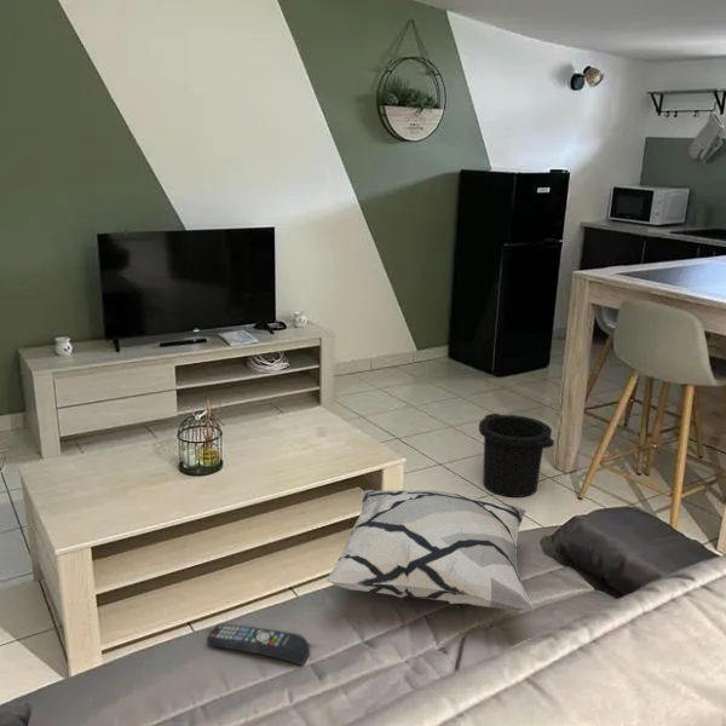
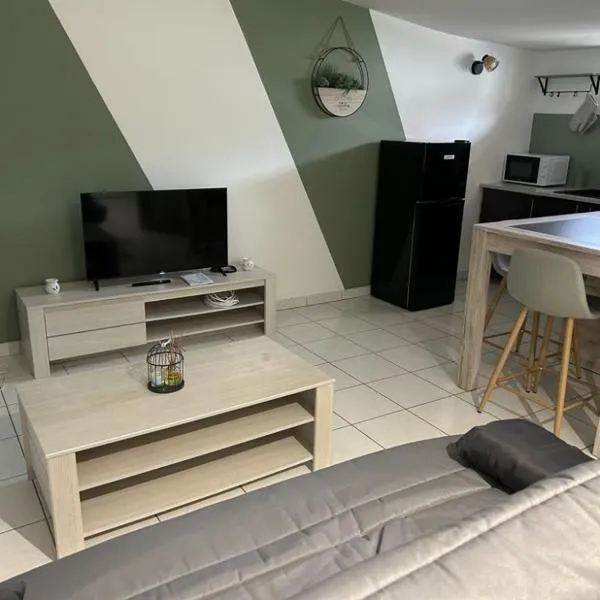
- decorative pillow (434, 542)
- remote control (258, 641)
- trash can (512, 456)
